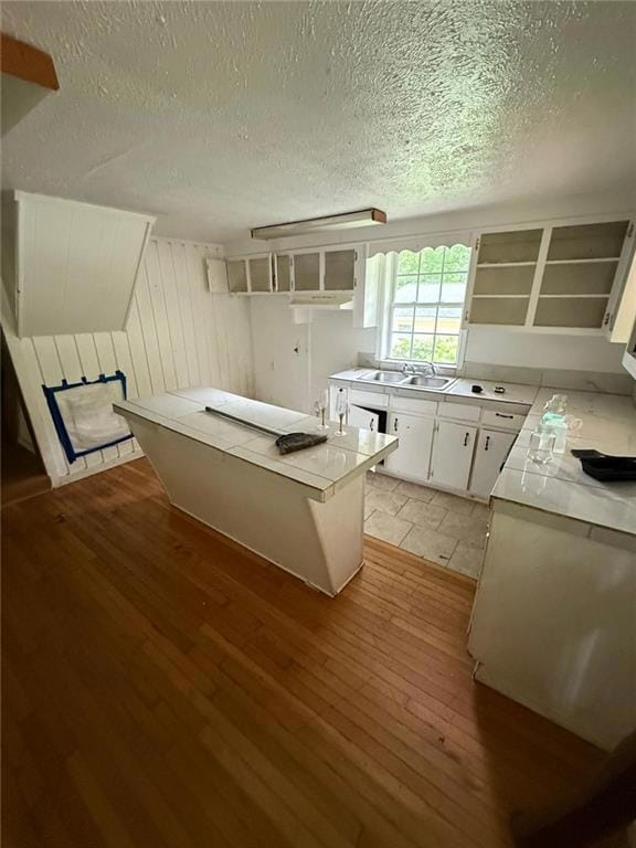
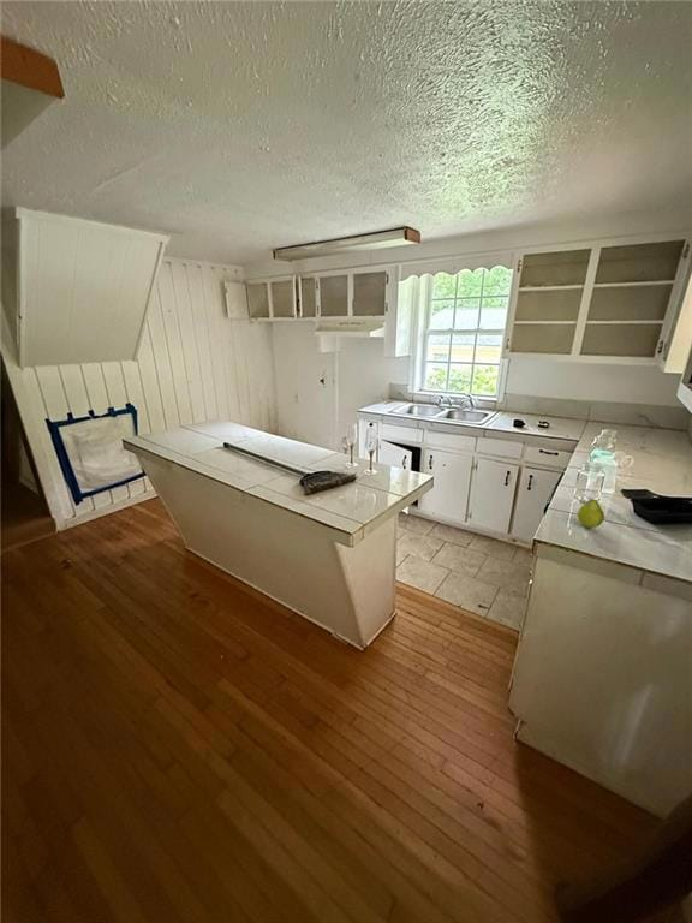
+ fruit (591, 512)
